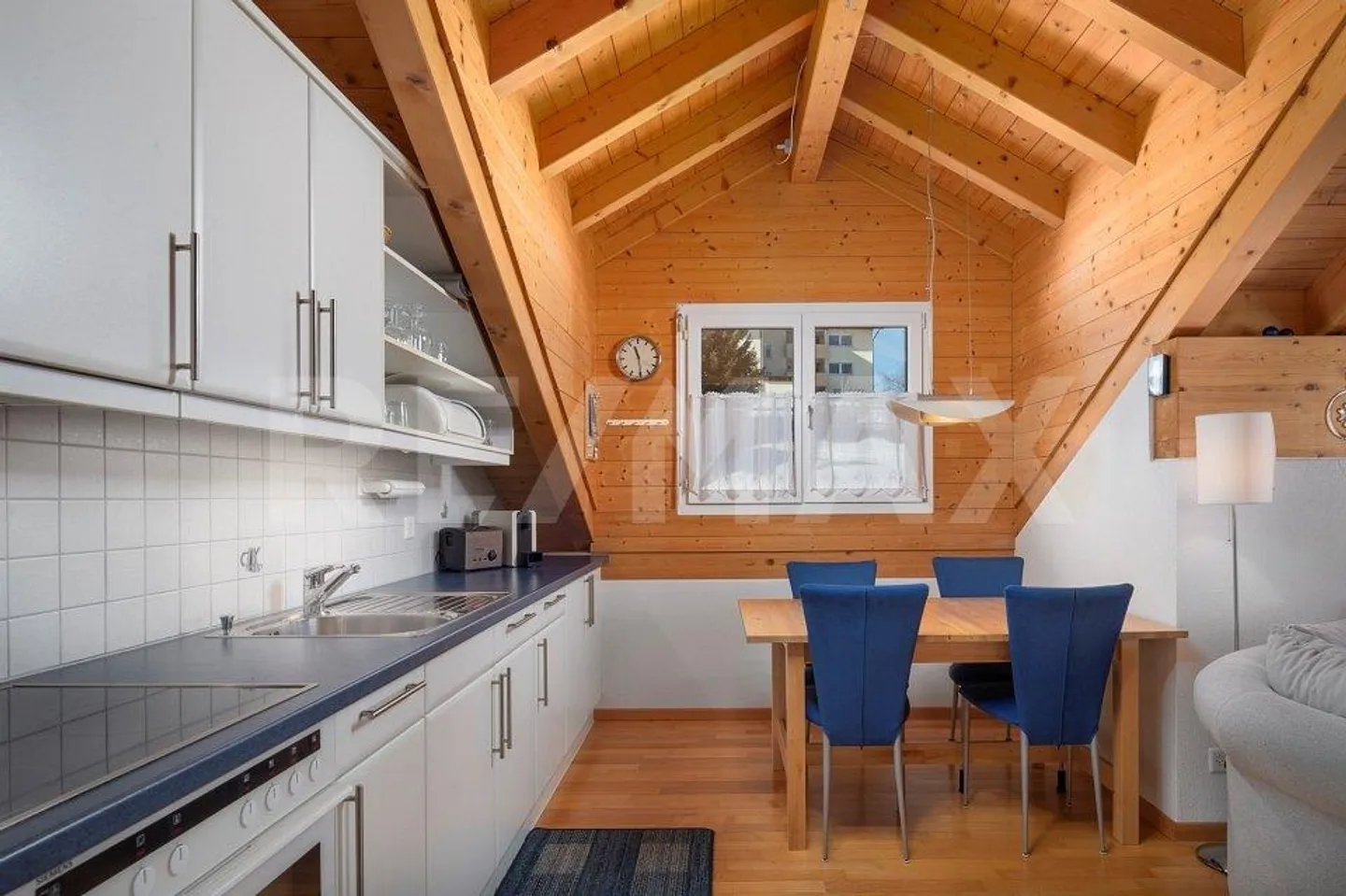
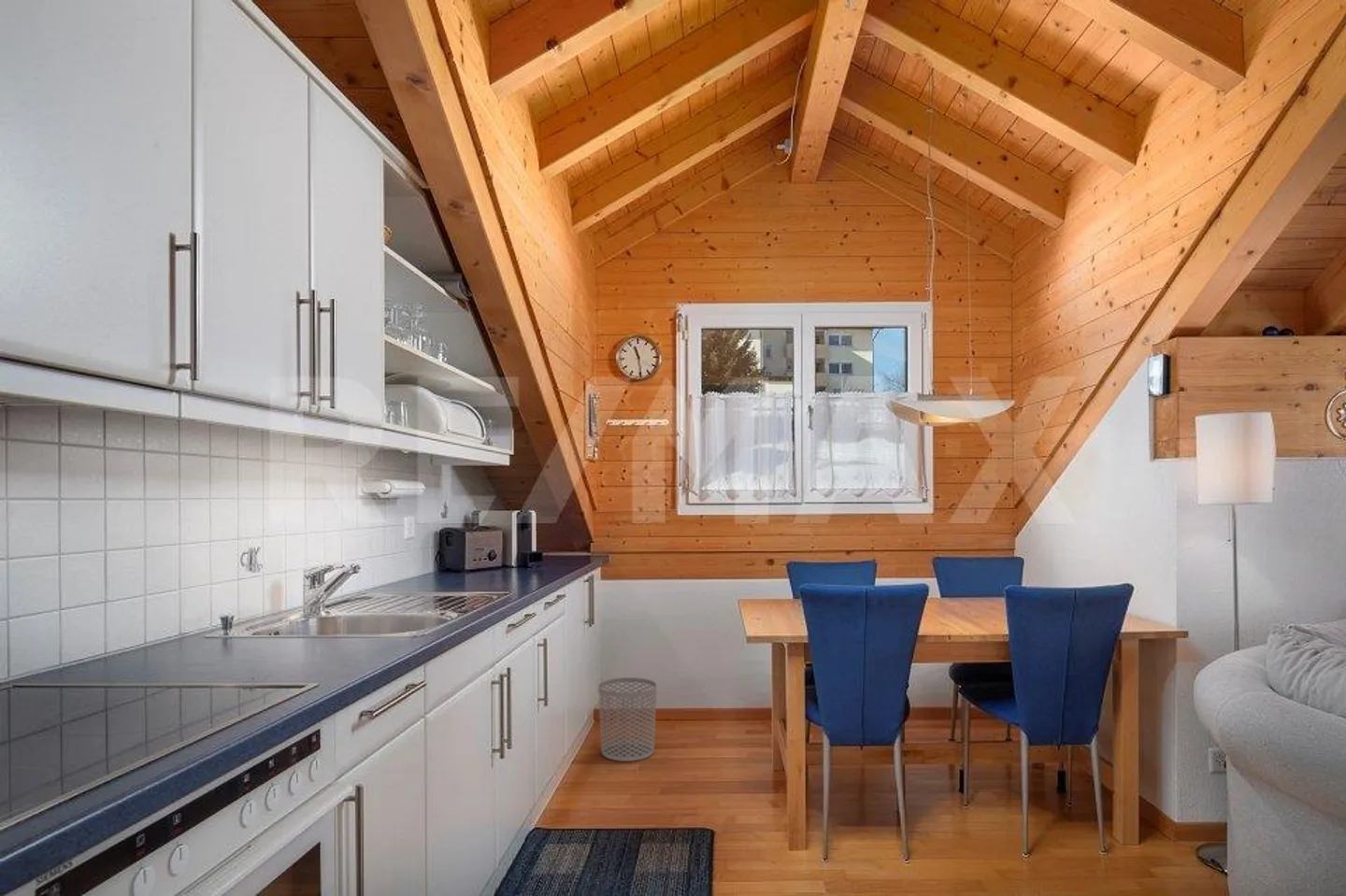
+ waste bin (627, 718)
